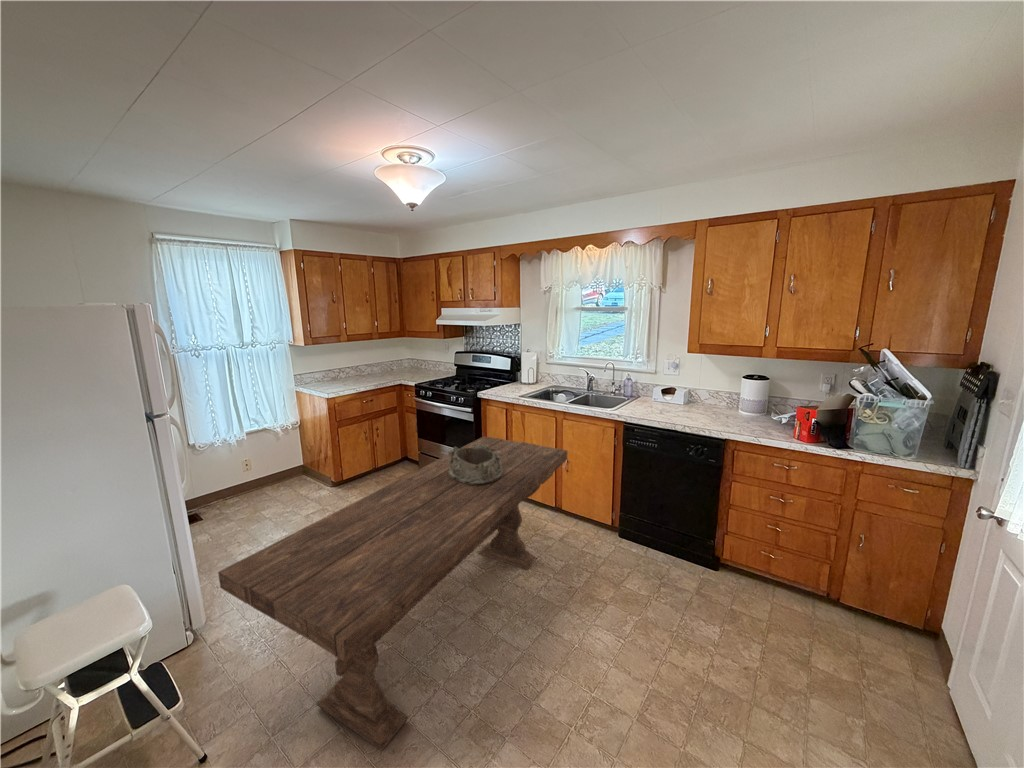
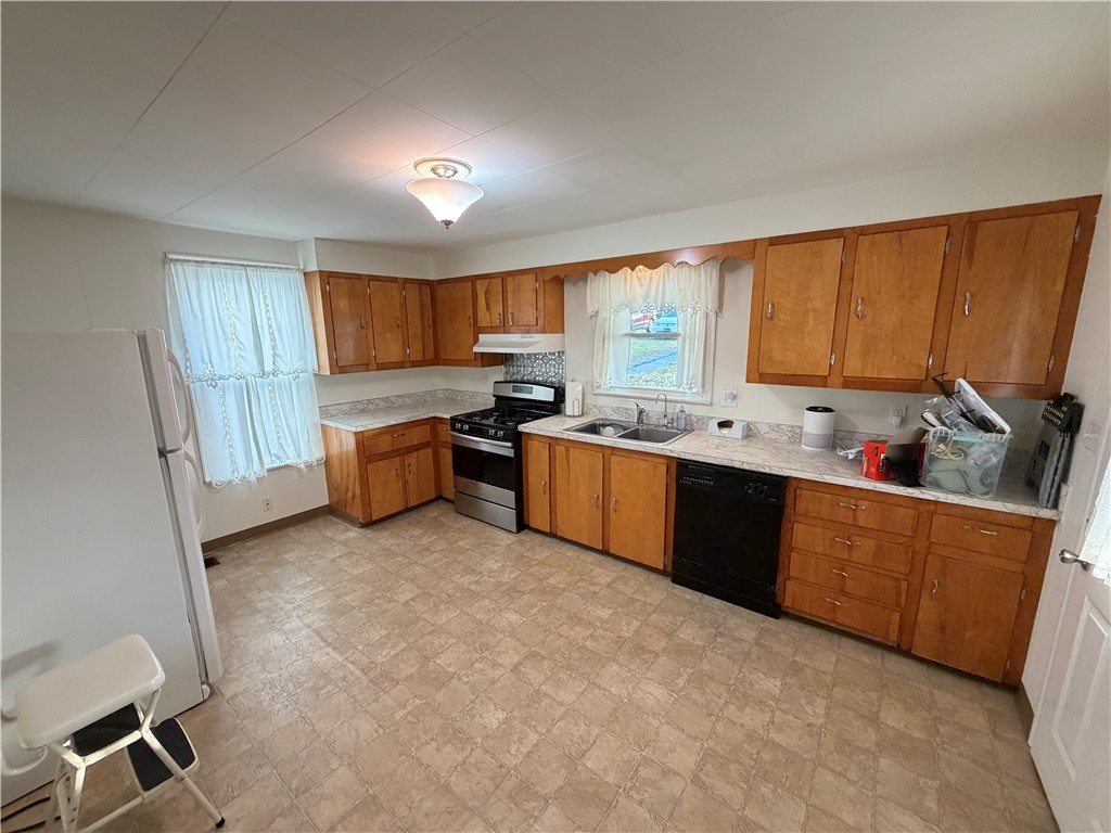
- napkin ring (475, 461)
- dining table (447, 556)
